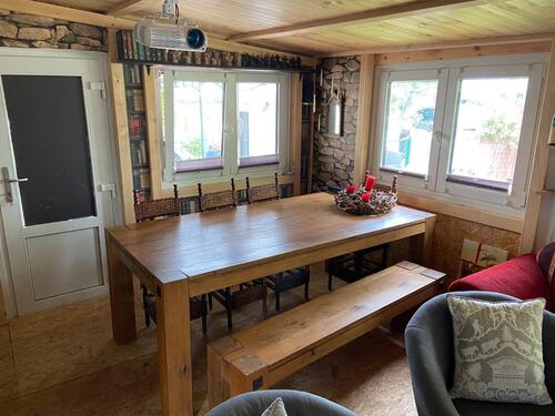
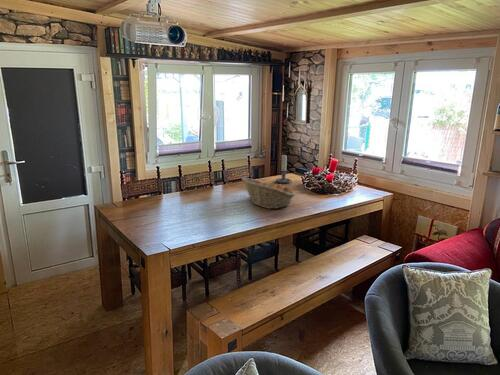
+ candle holder (284, 168)
+ fruit basket (267, 190)
